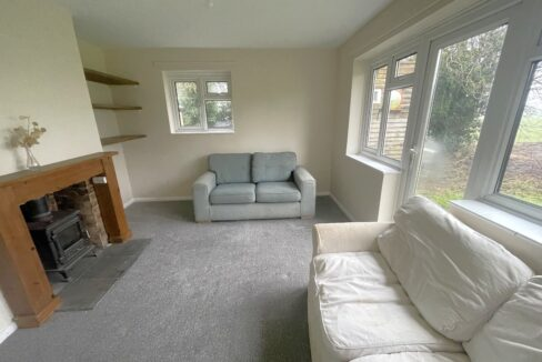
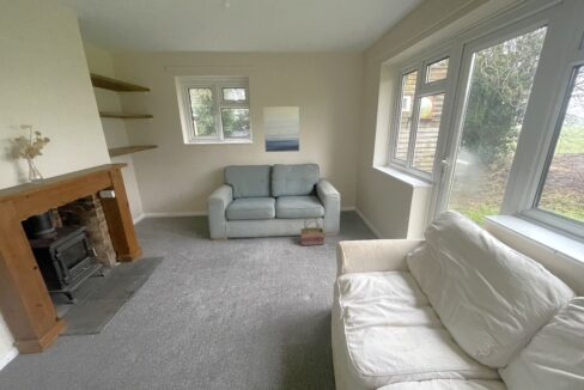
+ basket (311, 230)
+ wall art (281, 129)
